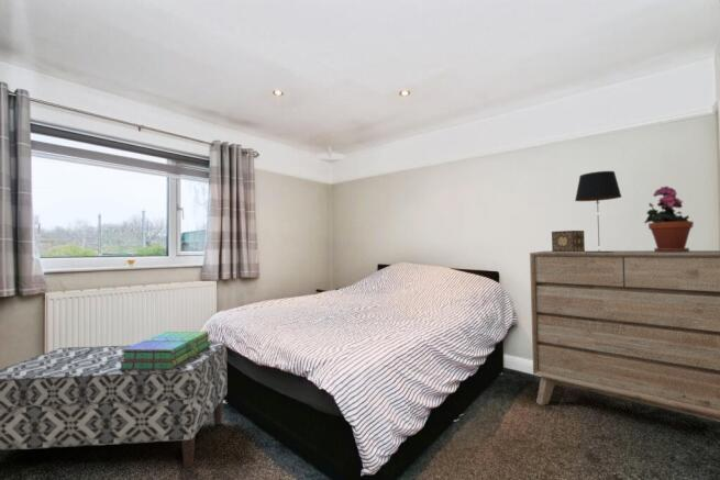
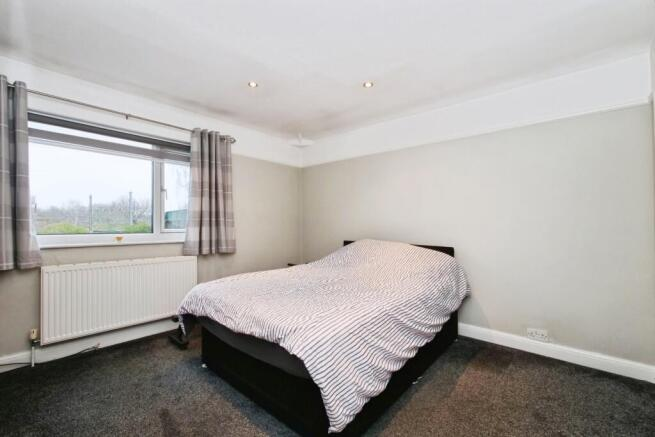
- table lamp (597, 209)
- potted plant (667, 217)
- decorative box (567, 241)
- stack of books (168, 348)
- dresser (627, 332)
- bench (118, 402)
